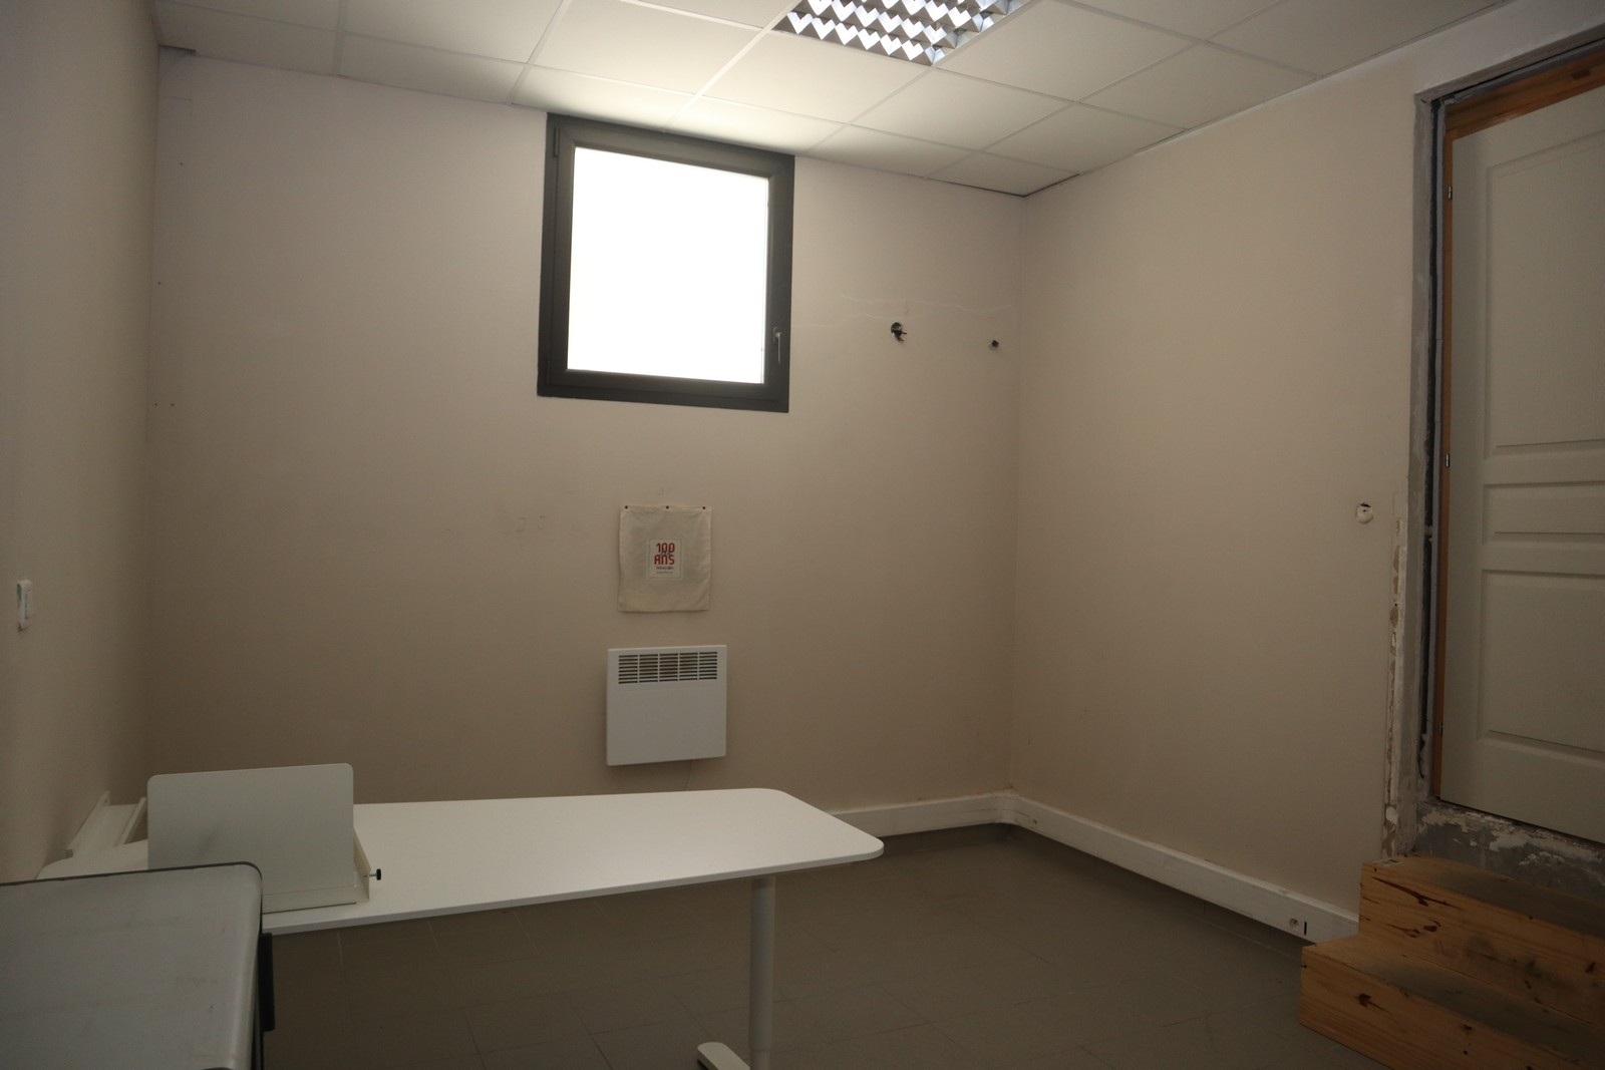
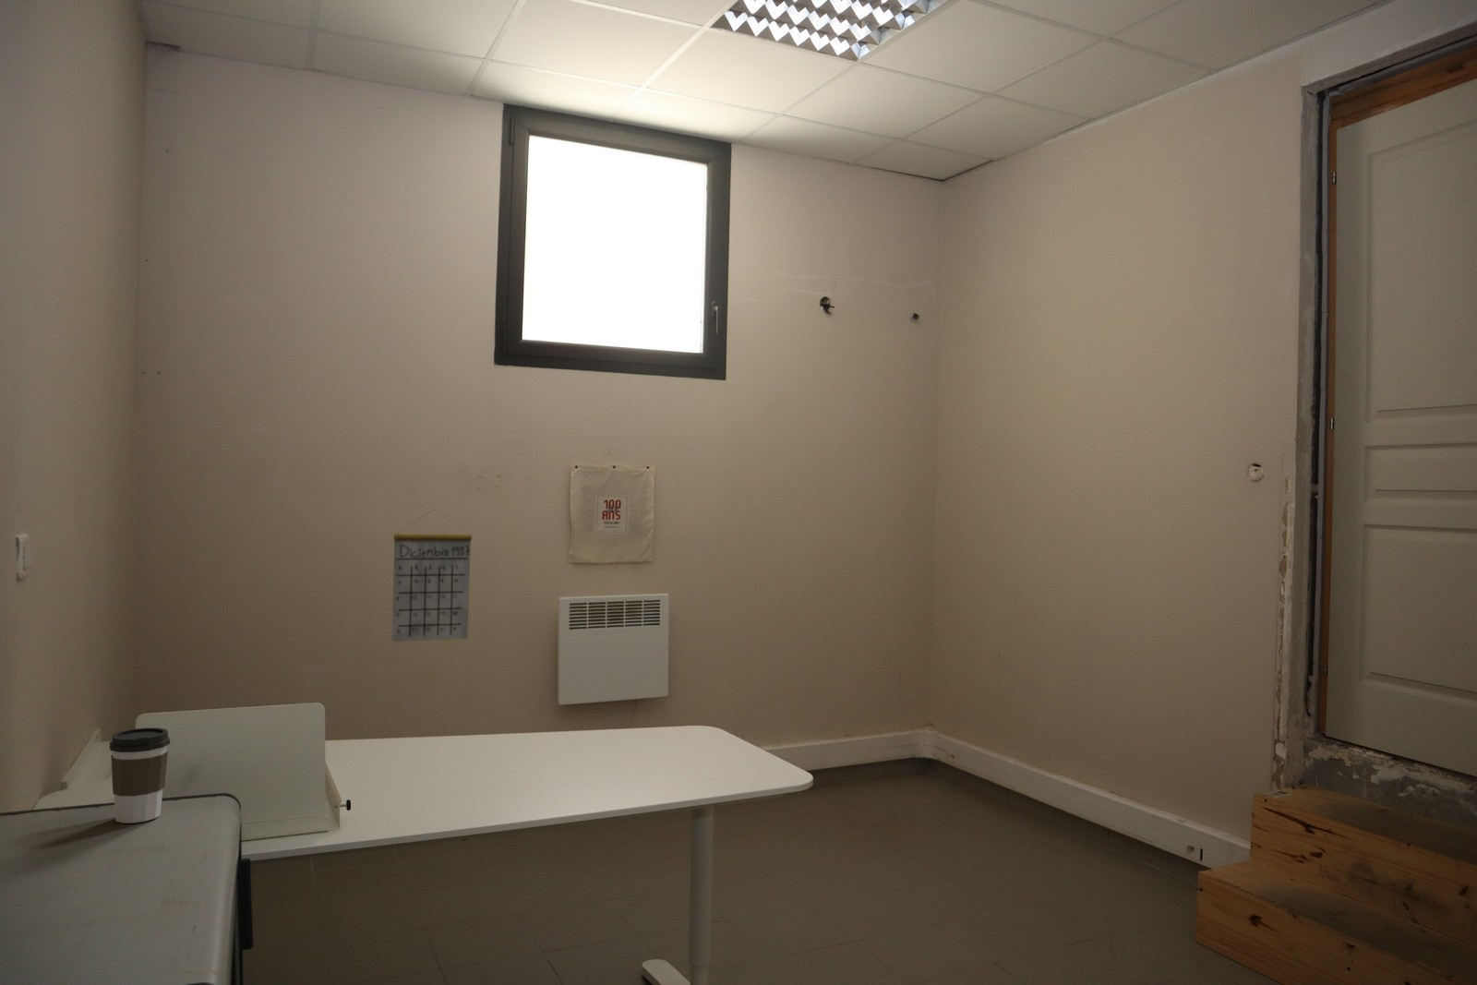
+ calendar (432, 574)
+ coffee cup (138, 775)
